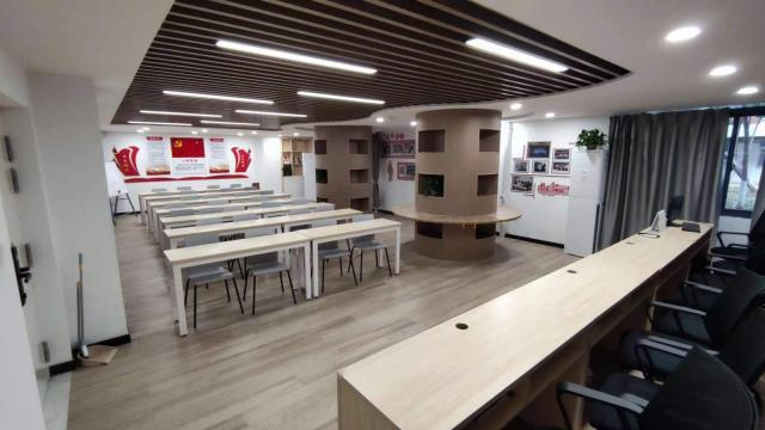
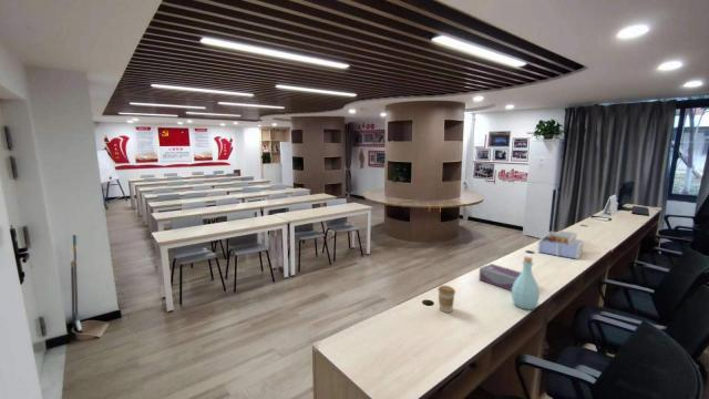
+ tissue box (503, 276)
+ bottle (526, 282)
+ coffee cup (445, 298)
+ desk organizer (563, 243)
